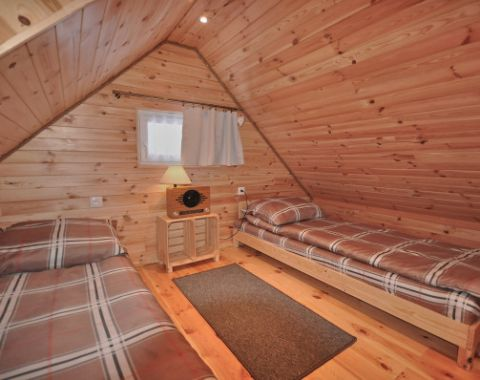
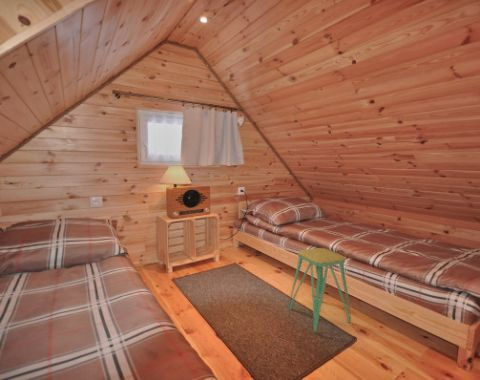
+ stool (319, 283)
